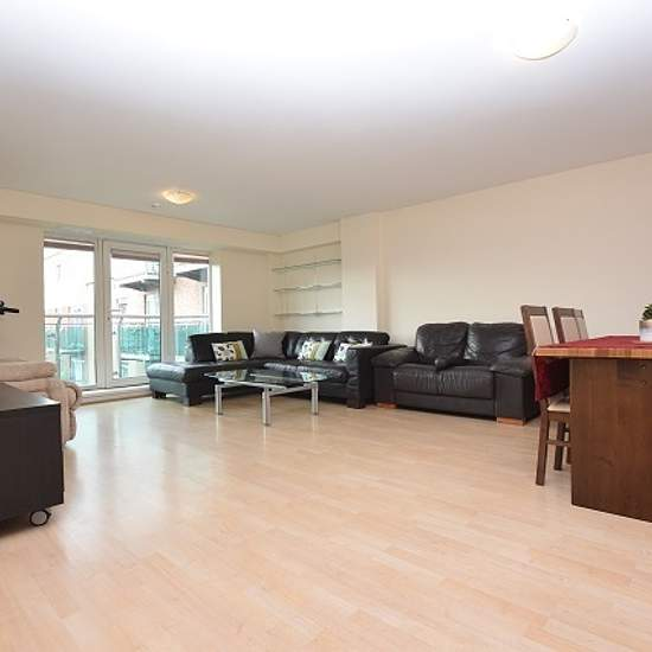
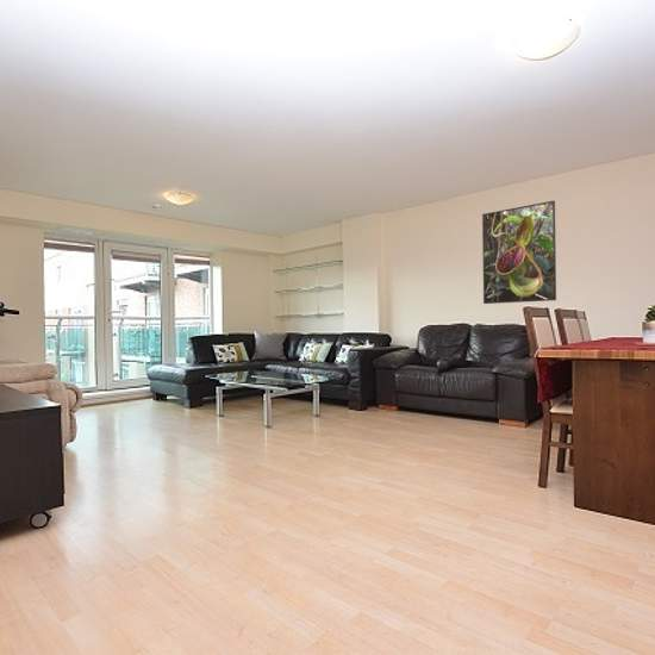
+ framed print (517, 255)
